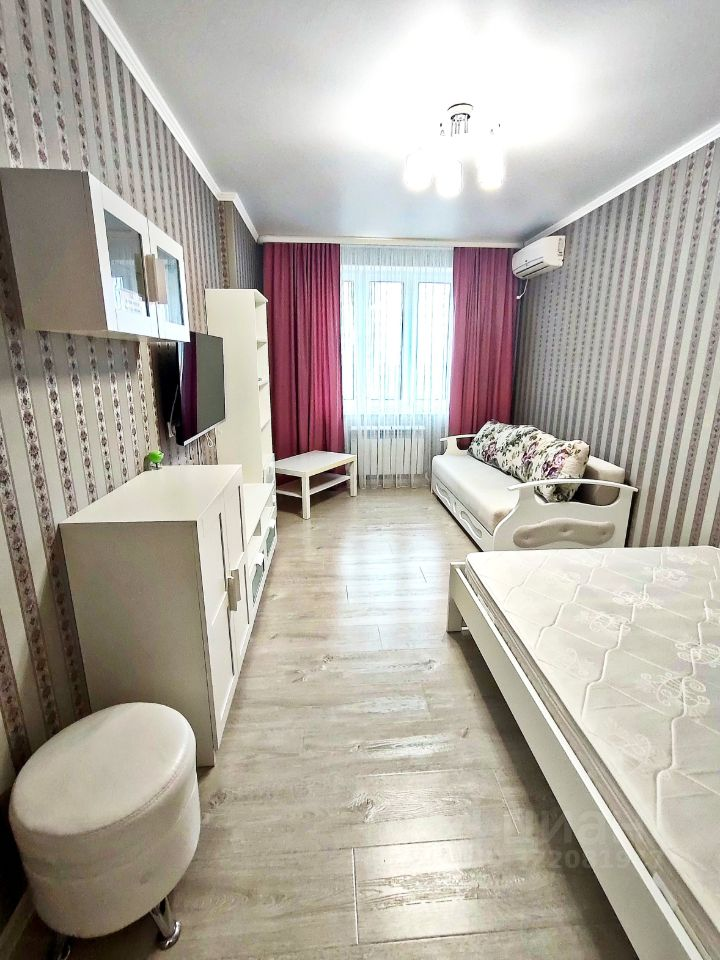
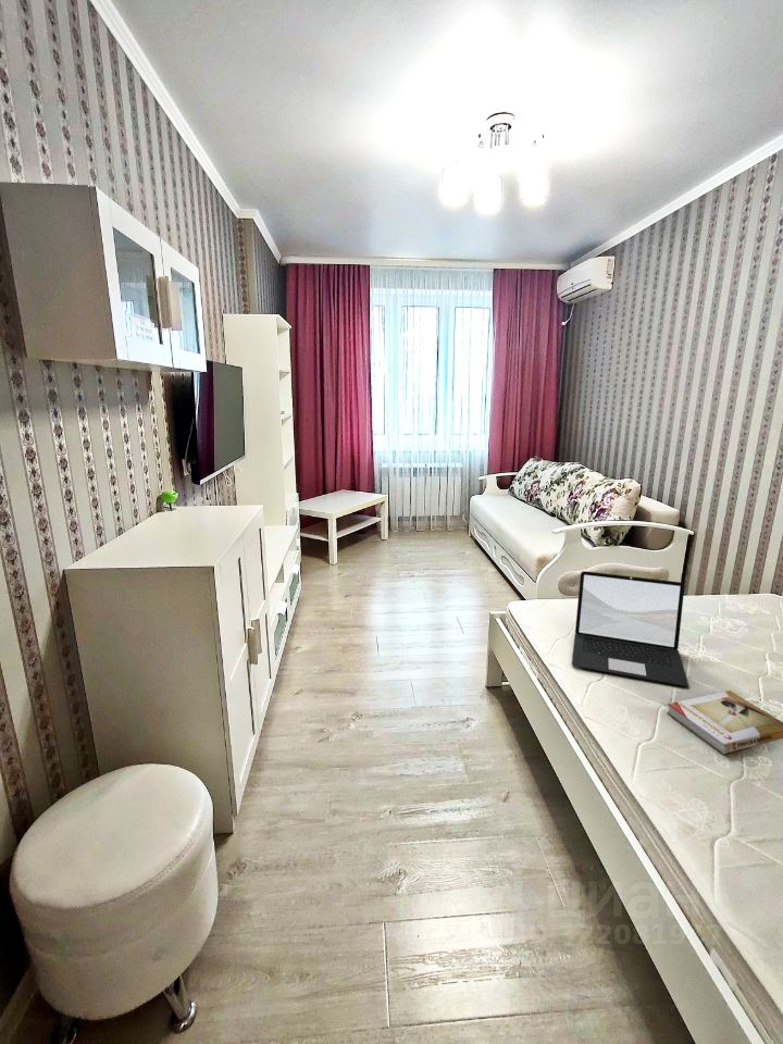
+ book (726, 720)
+ laptop (629, 623)
